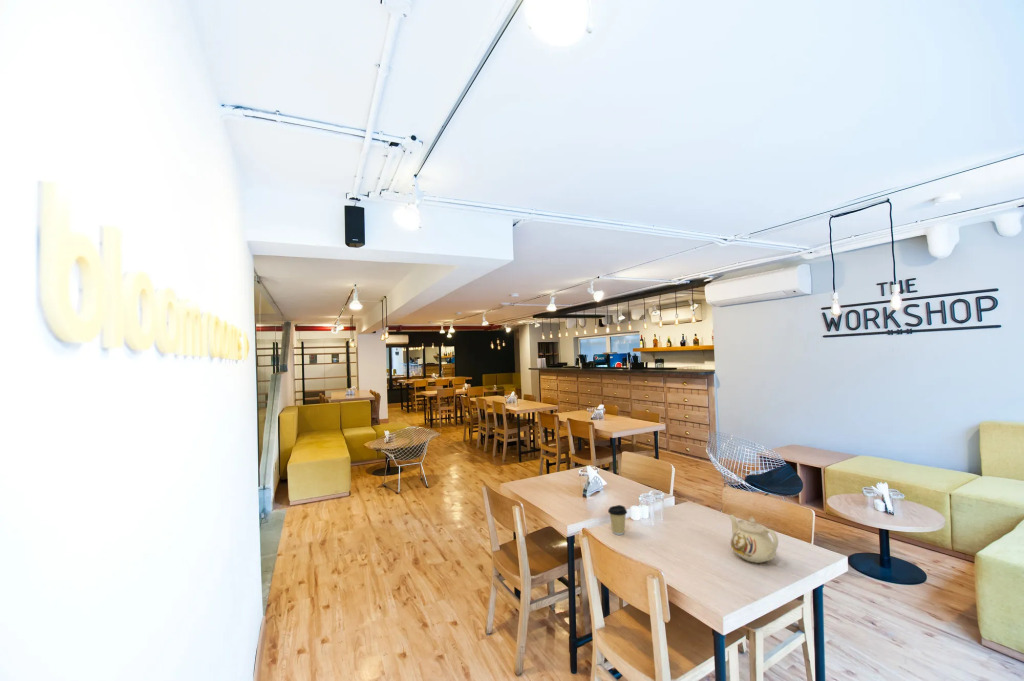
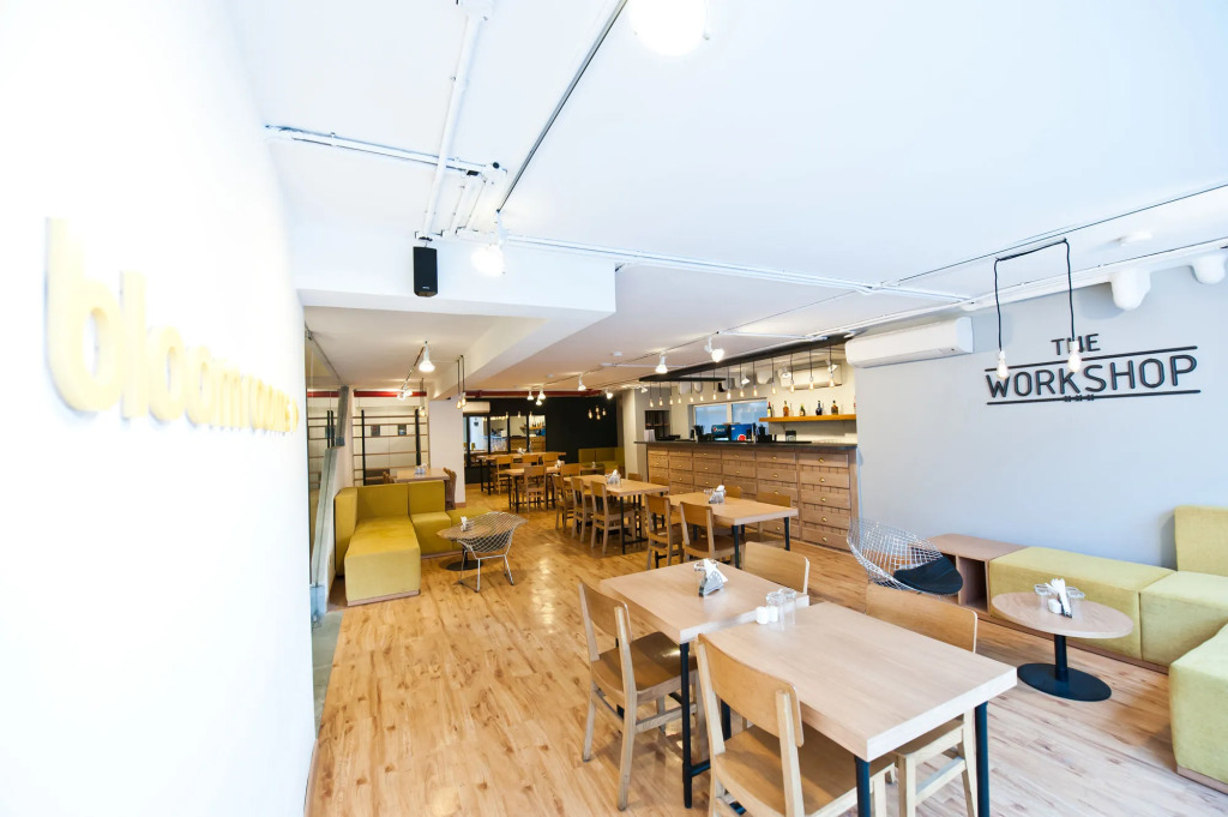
- coffee cup (617, 520)
- teapot (752, 537)
